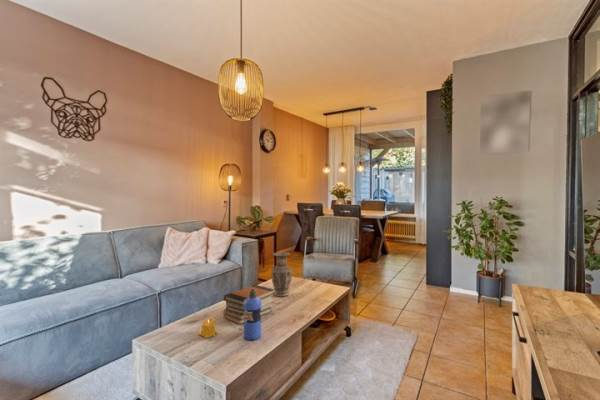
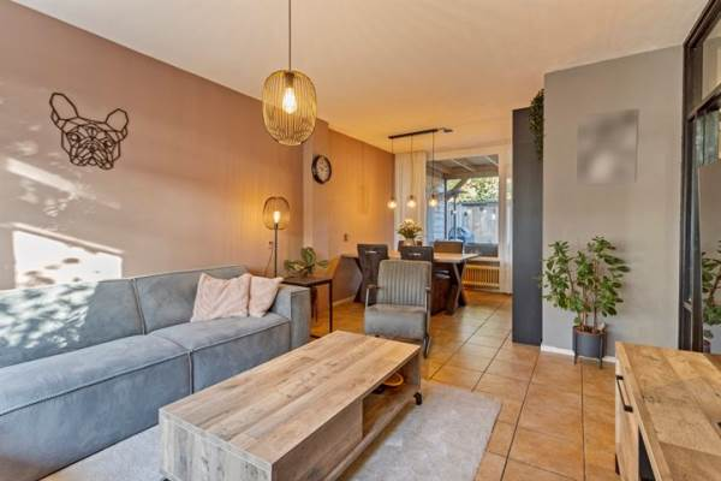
- water bottle (252, 312)
- candle (207, 326)
- book stack (247, 298)
- vase (281, 274)
